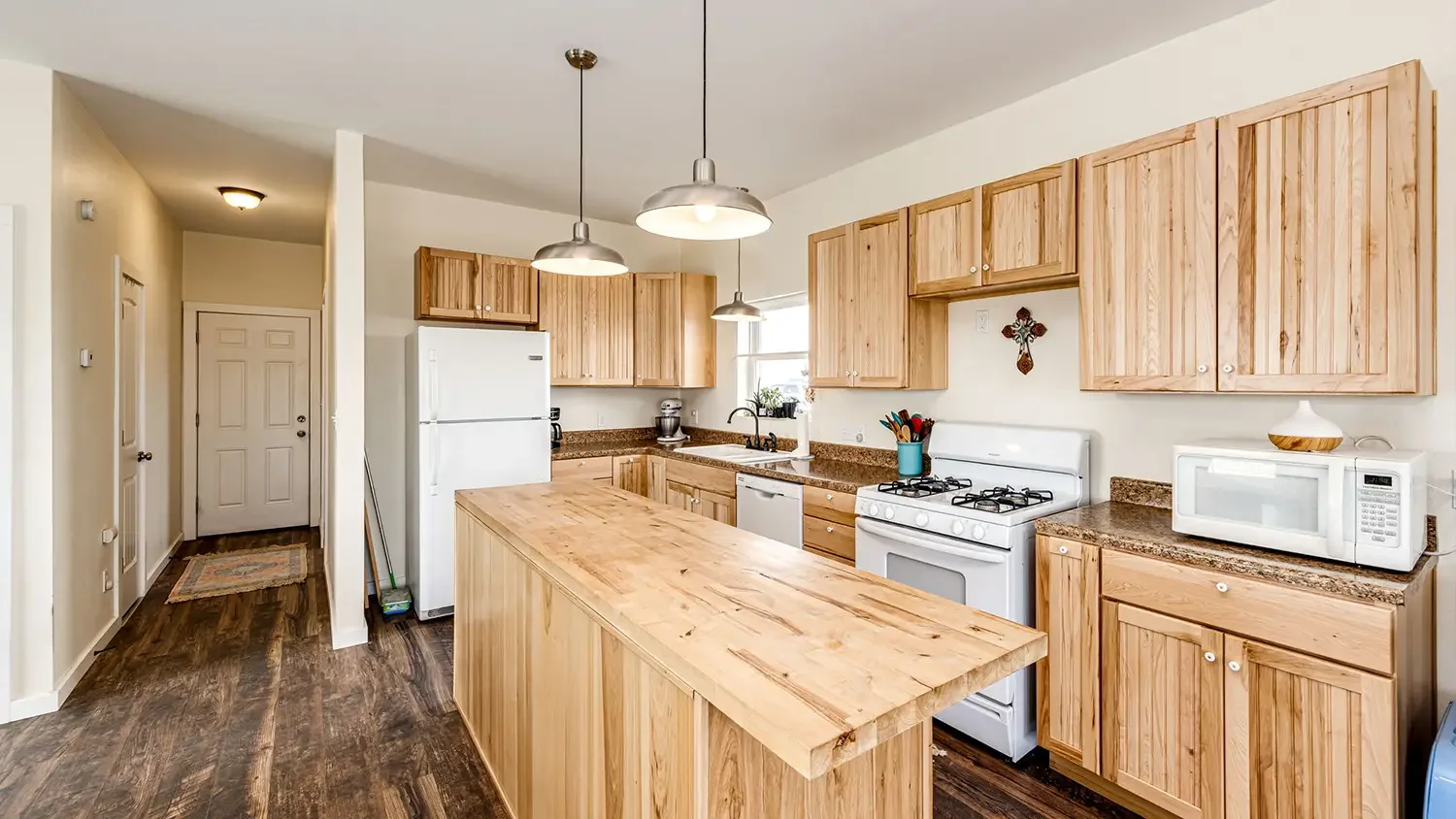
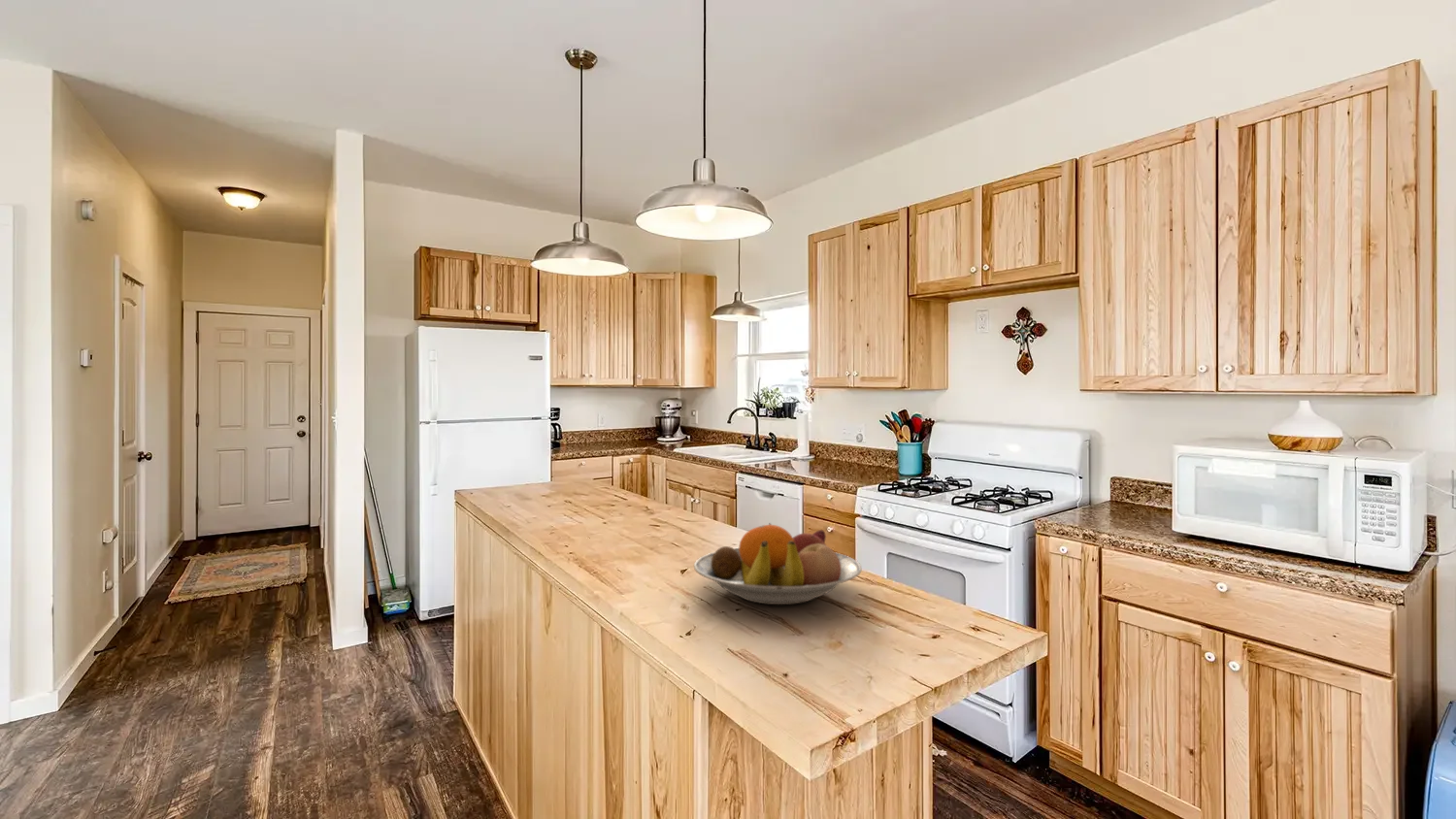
+ fruit bowl (777, 557)
